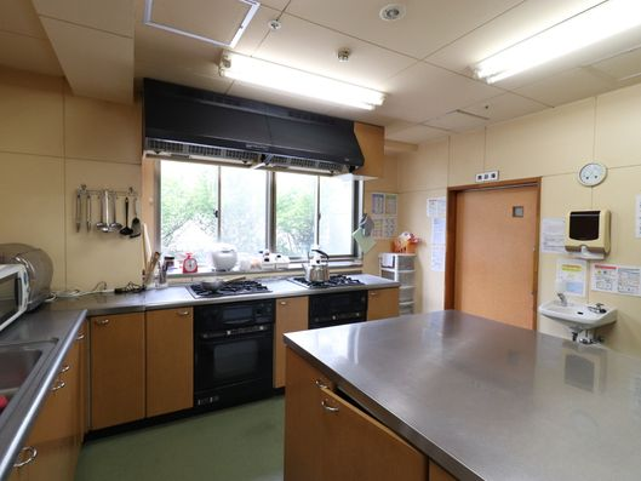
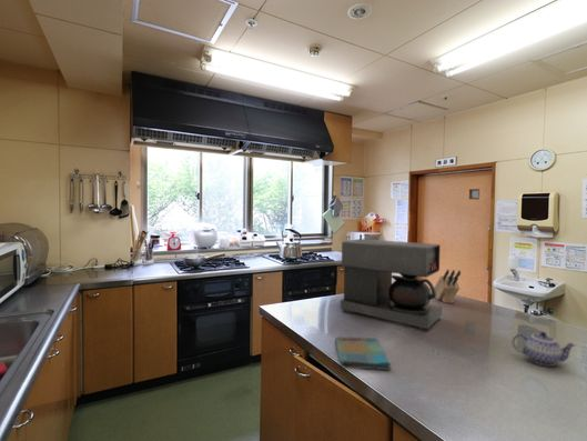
+ coffee maker (389, 278)
+ knife block (445, 283)
+ teapot (542, 347)
+ dish towel (360, 350)
